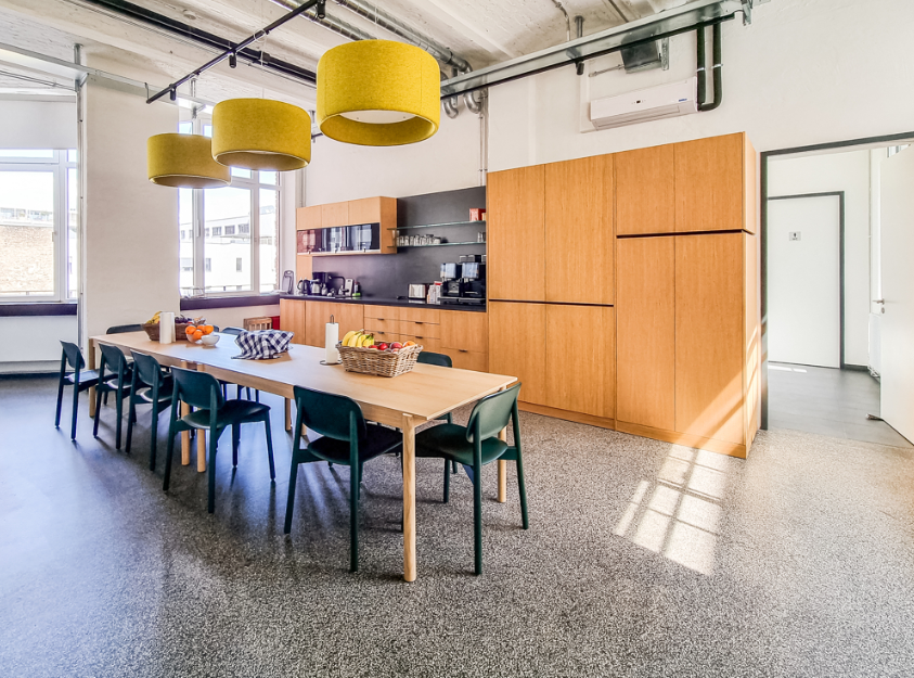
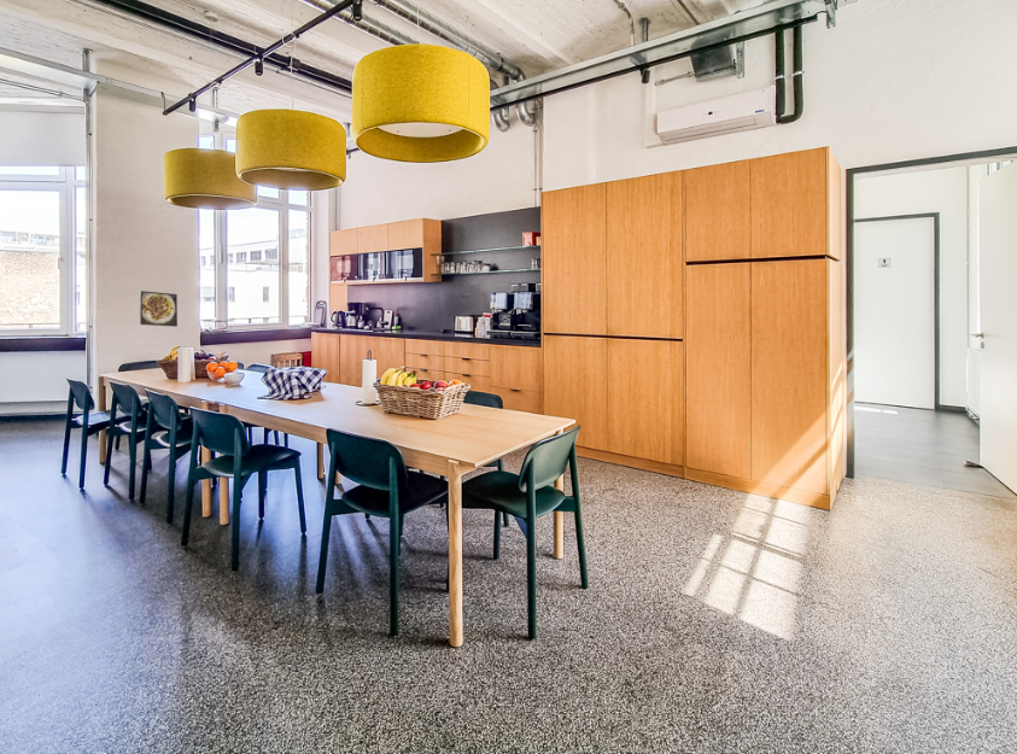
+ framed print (158, 309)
